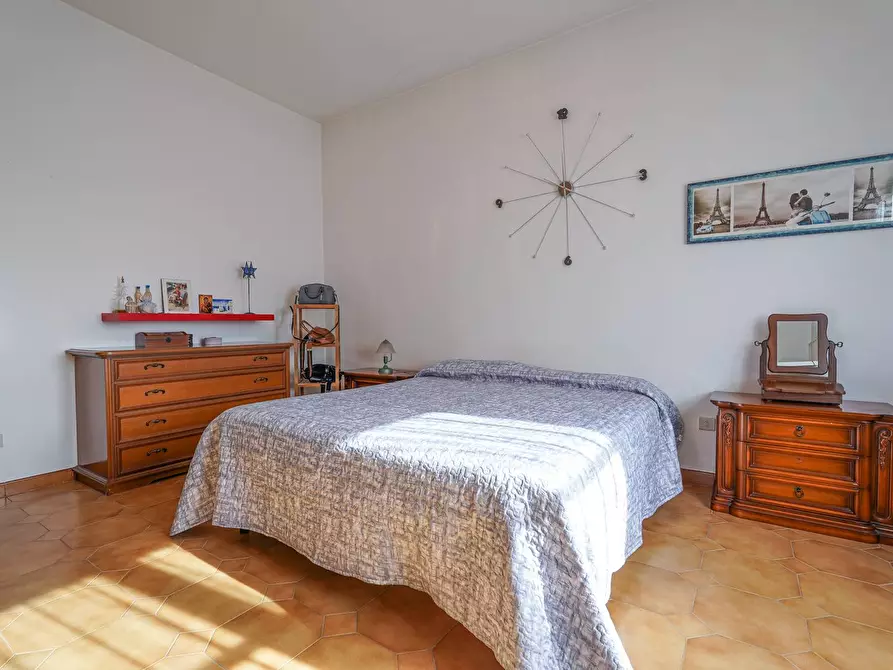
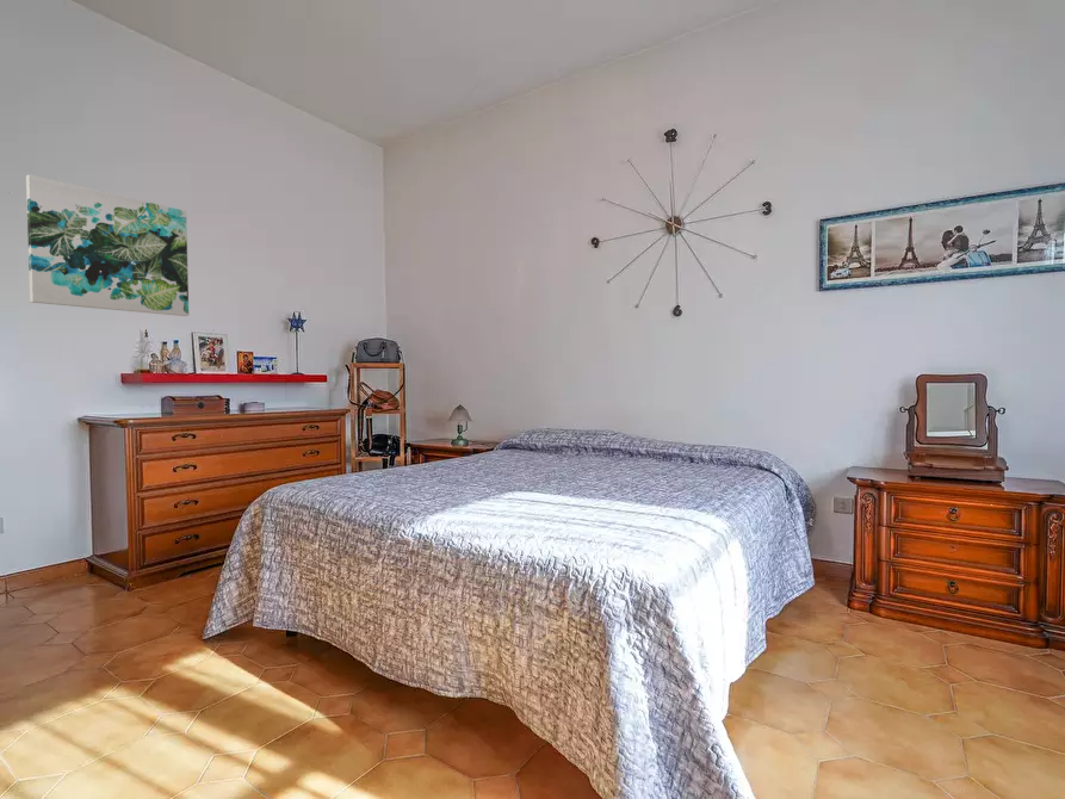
+ wall art (114, 252)
